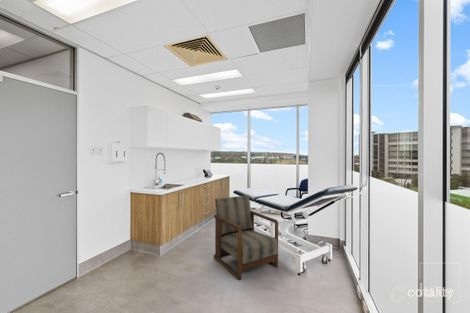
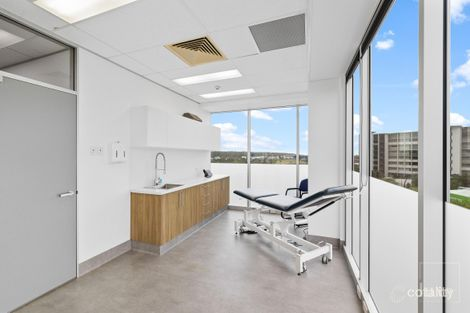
- armchair (244, 230)
